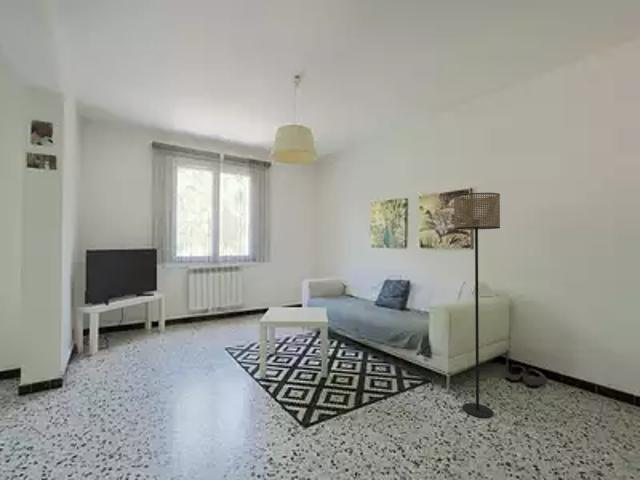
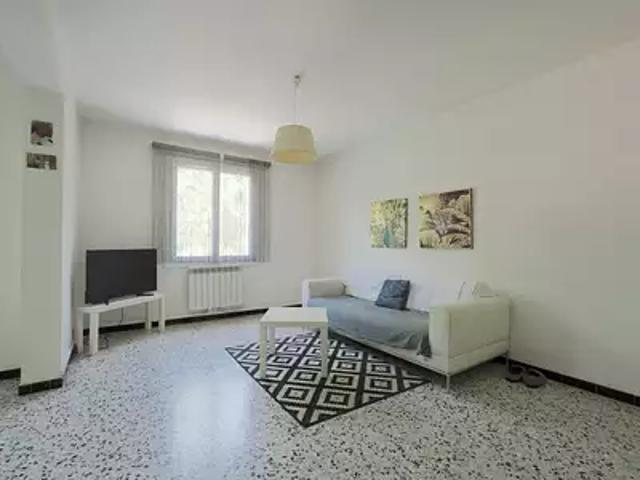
- floor lamp (476, 302)
